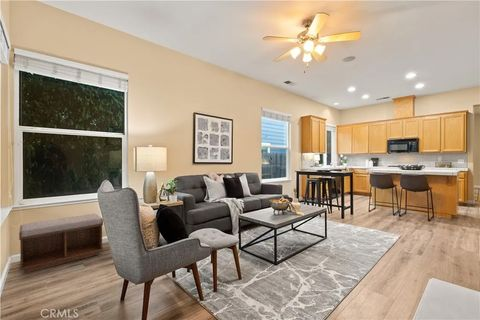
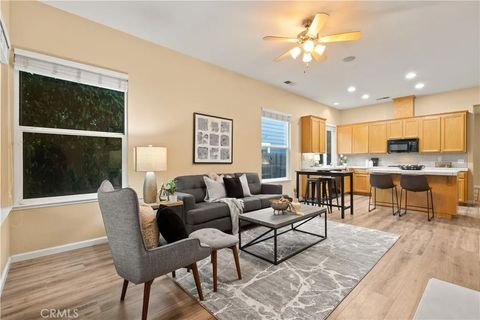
- bench (63, 239)
